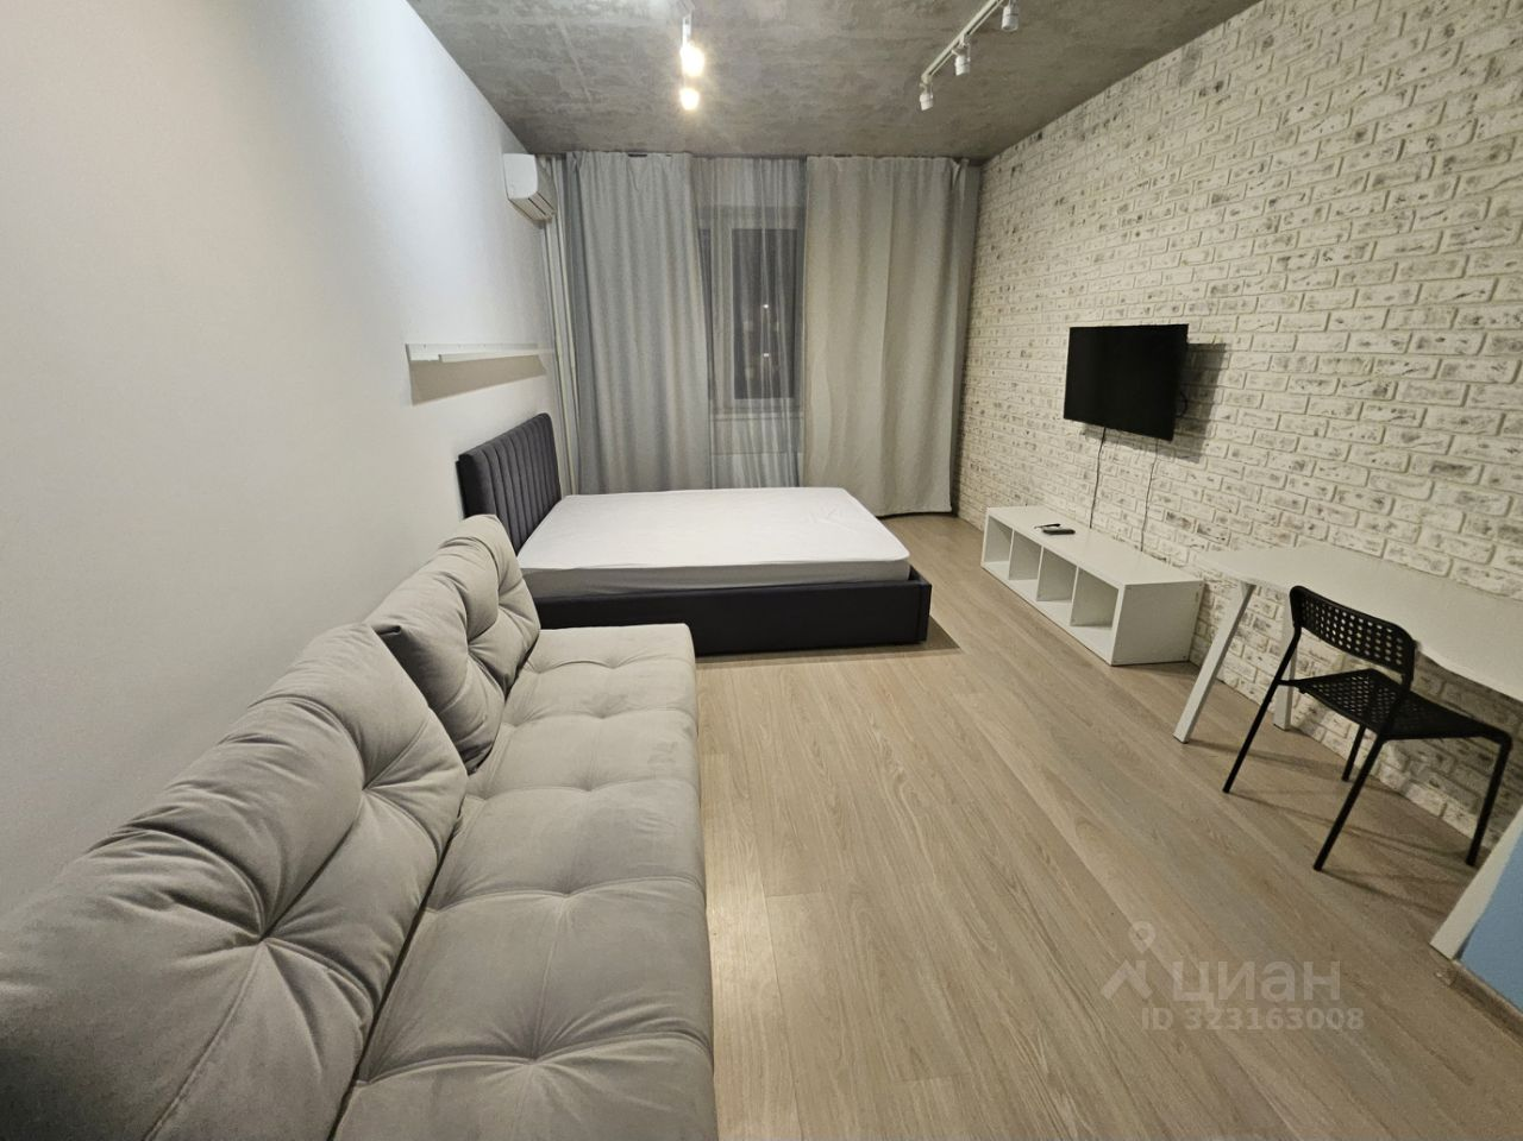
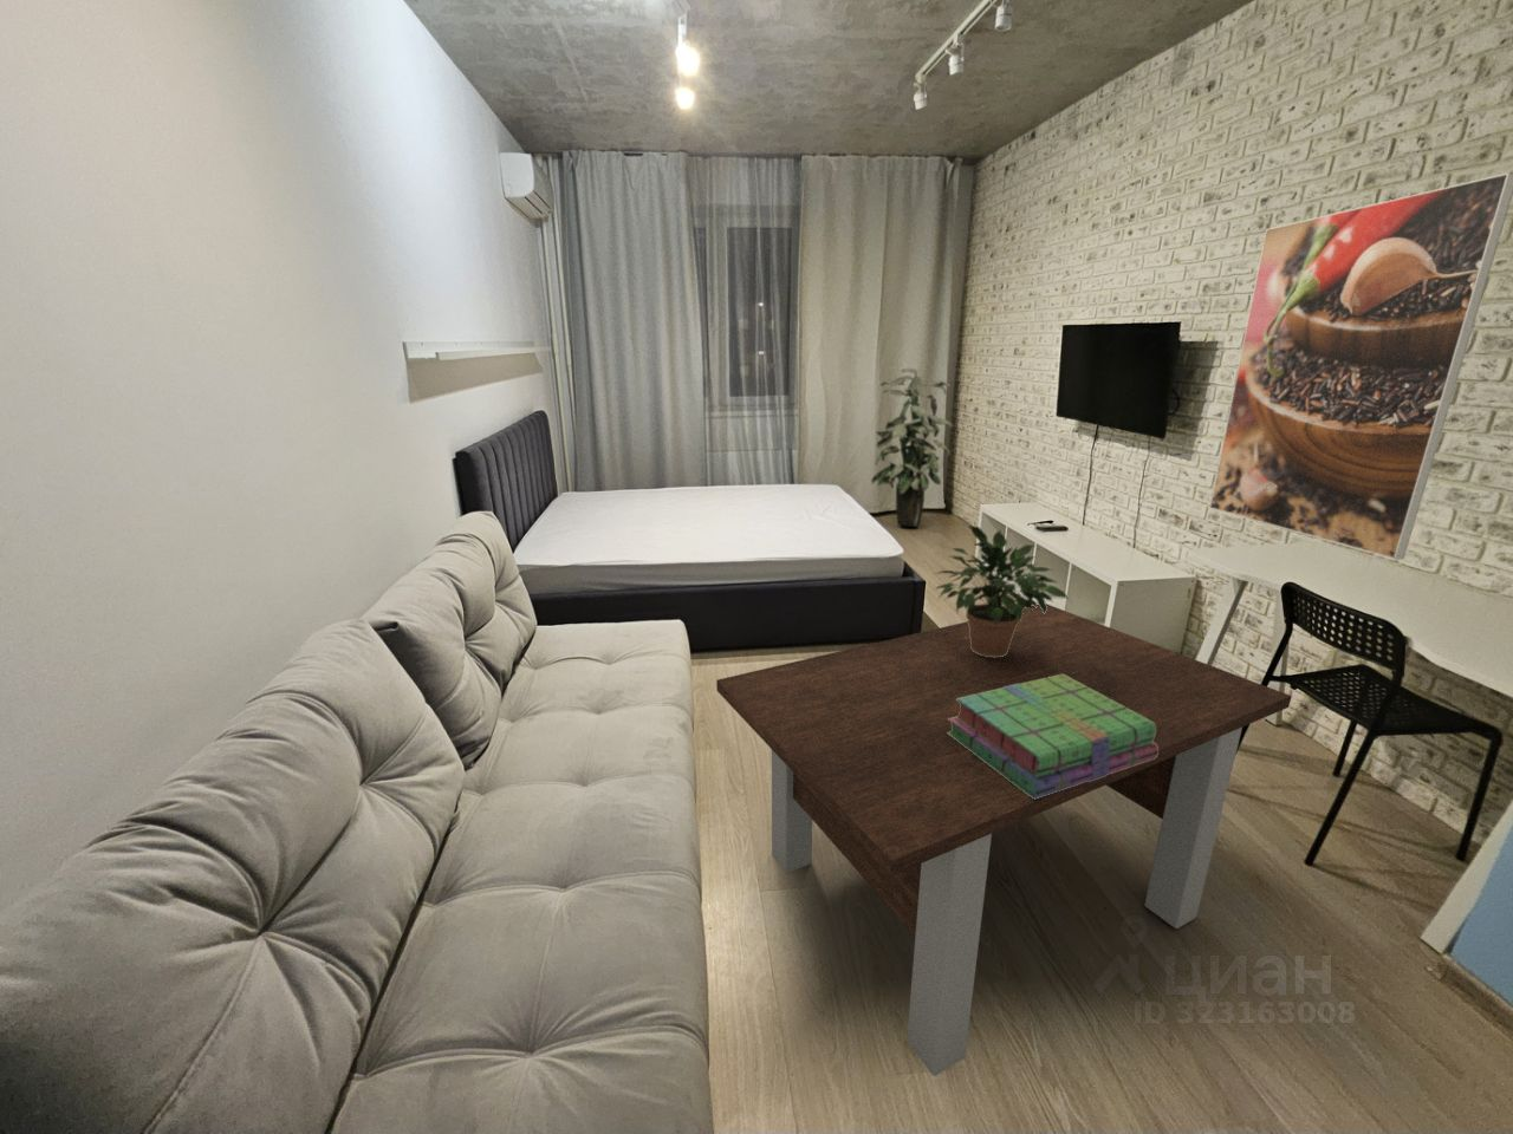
+ potted plant (1002, 593)
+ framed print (1328, 379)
+ coffee table (984, 789)
+ stack of books (1050, 728)
+ indoor plant (909, 449)
